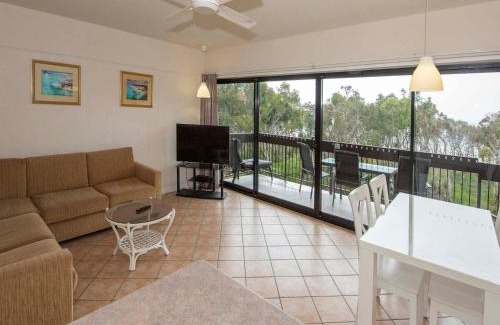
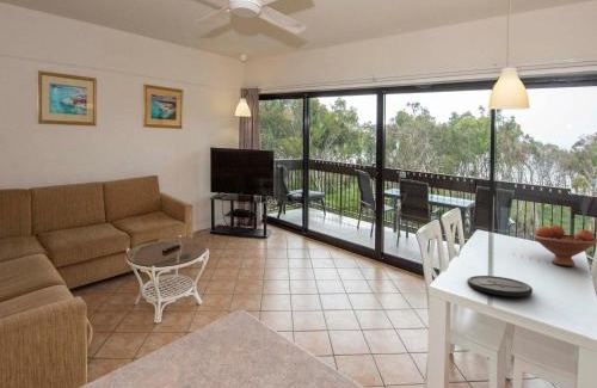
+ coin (498, 285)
+ fruit bowl (564, 245)
